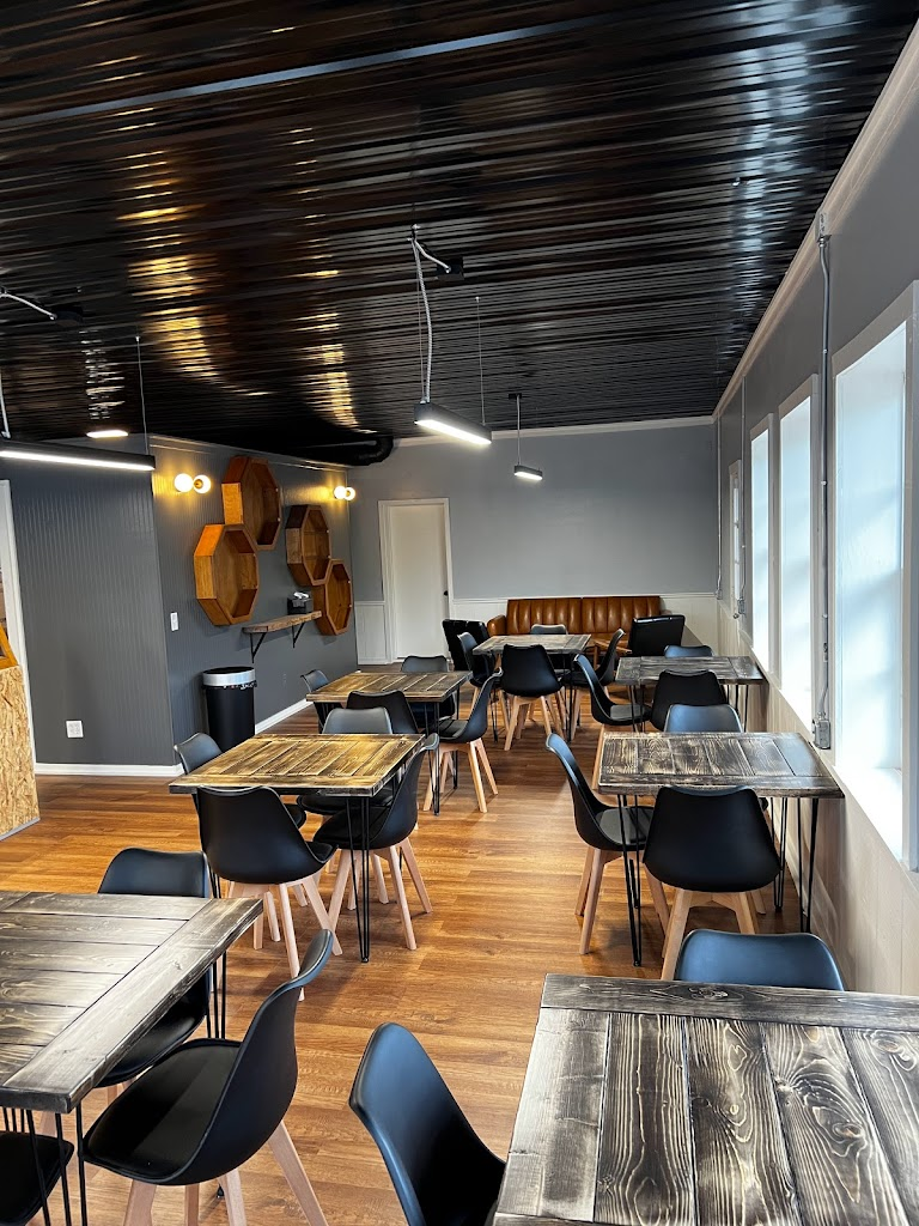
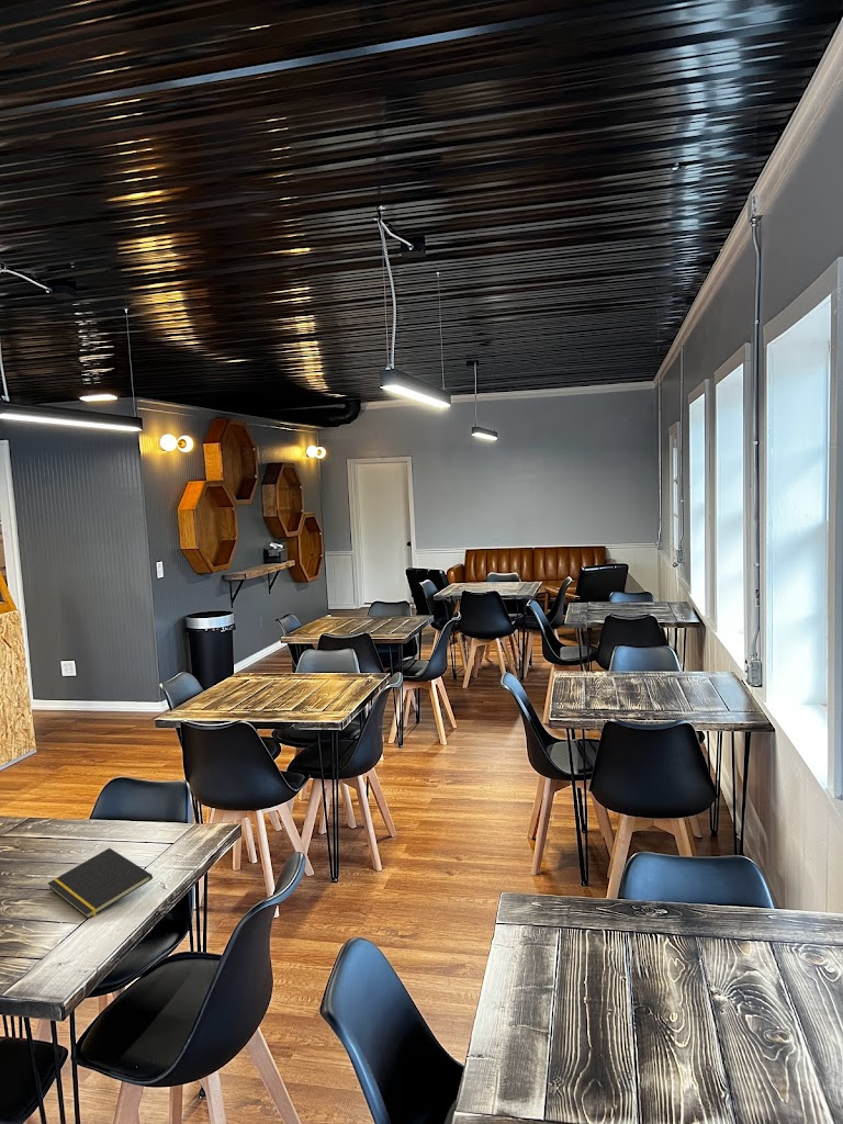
+ notepad (99, 880)
